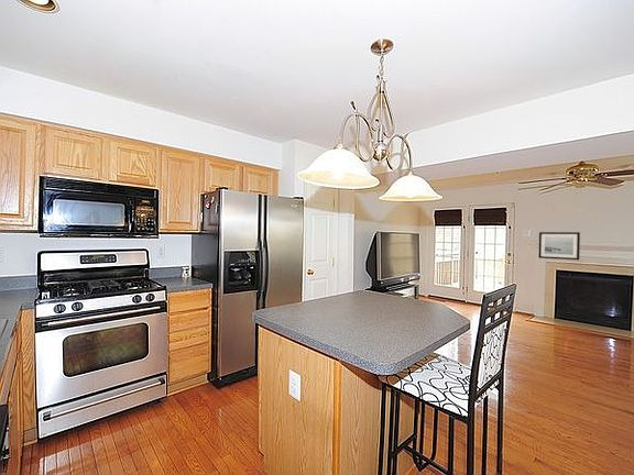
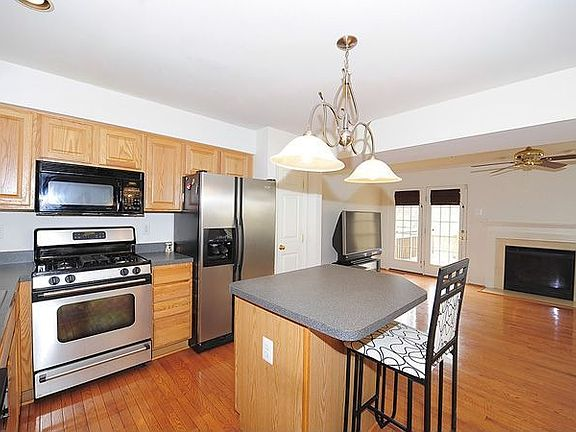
- wall art (558, 245)
